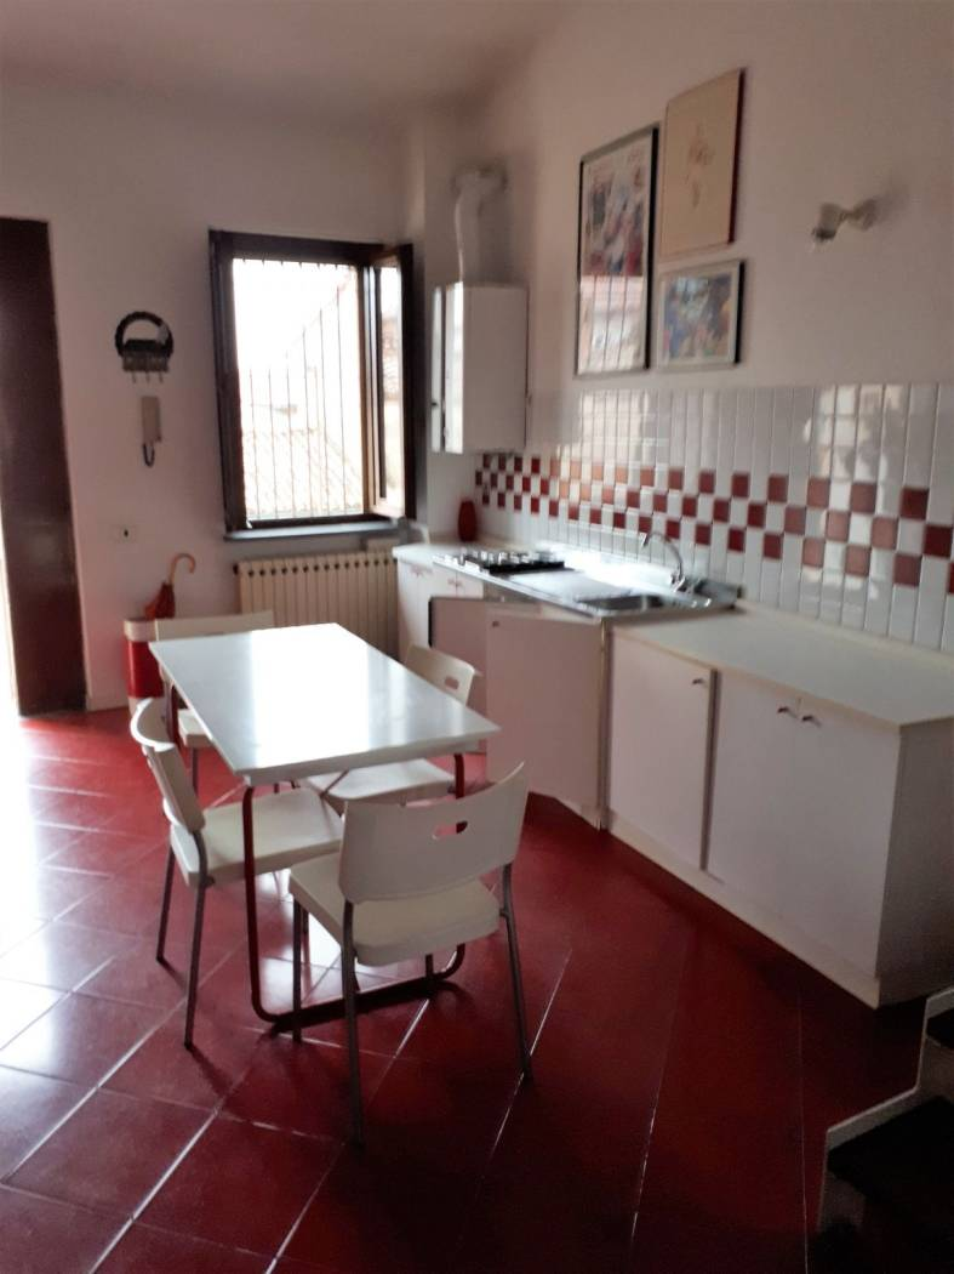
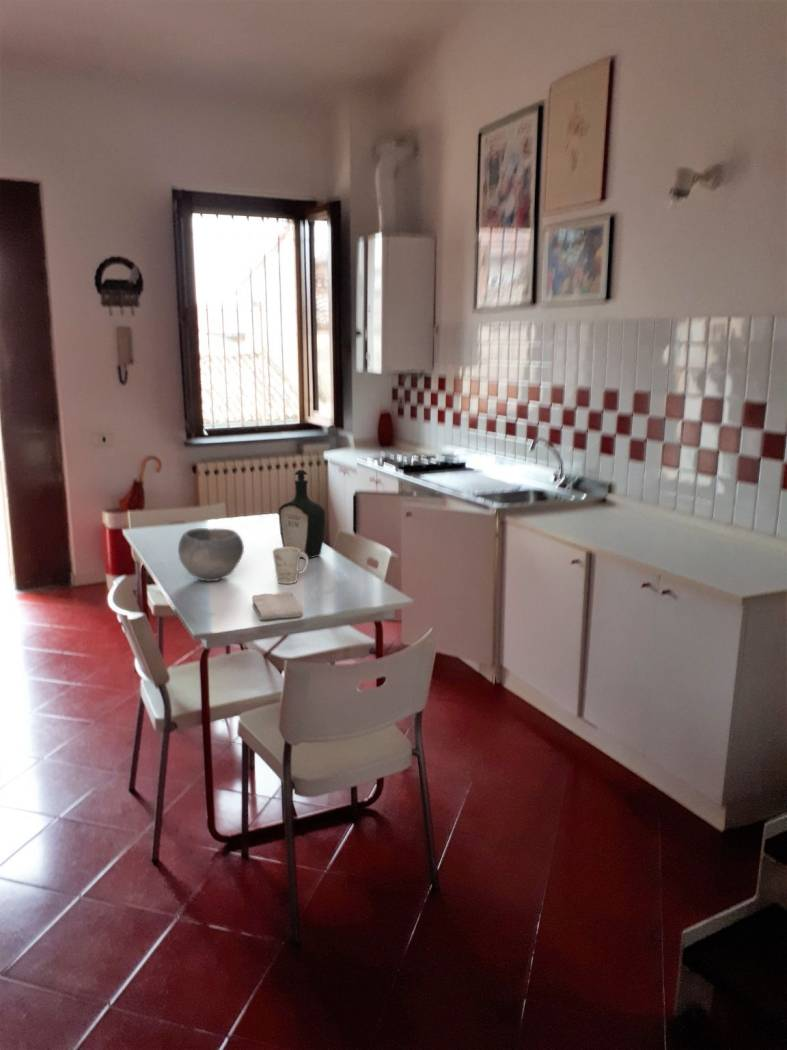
+ mug (292, 564)
+ bowl (211, 555)
+ bottle (301, 512)
+ washcloth (276, 604)
